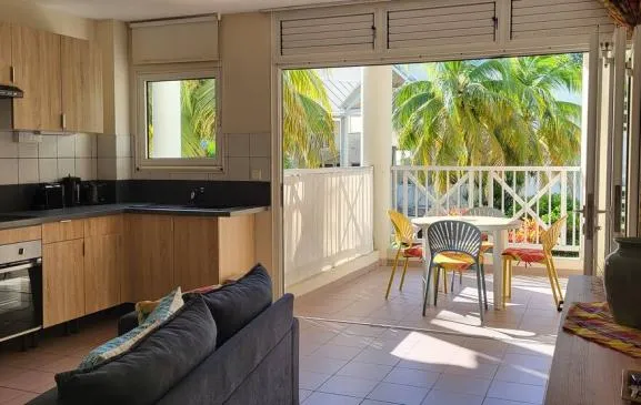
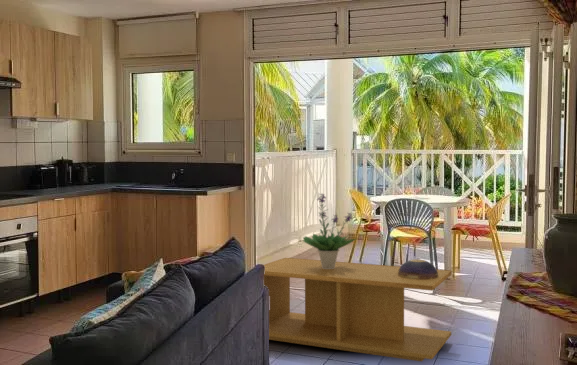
+ potted plant (329, 230)
+ decorative bowl (417, 267)
+ coffee table (349, 306)
